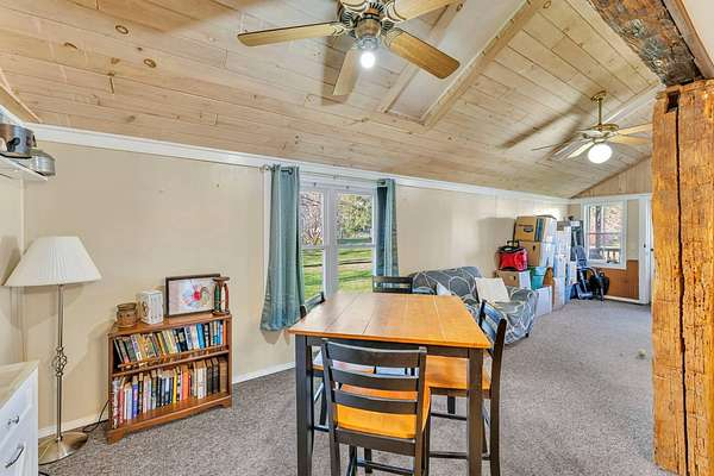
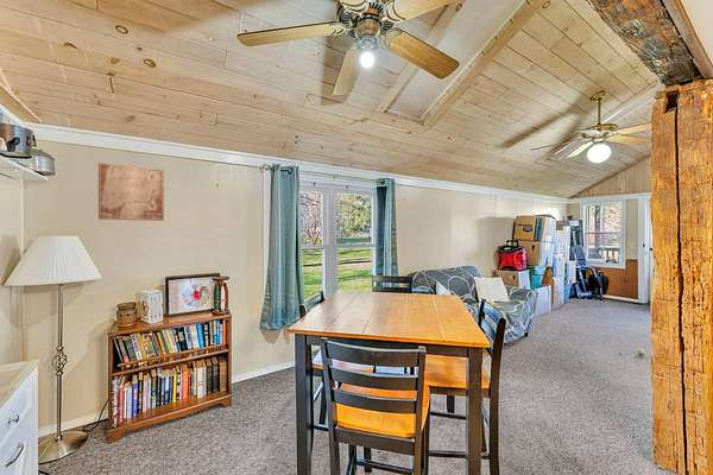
+ wall art (132, 192)
